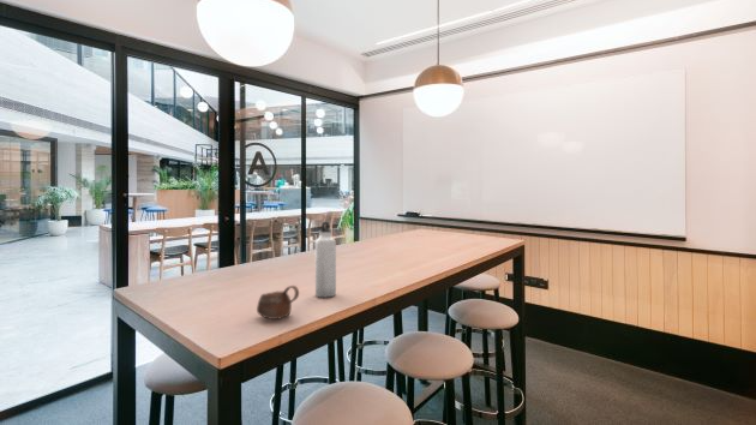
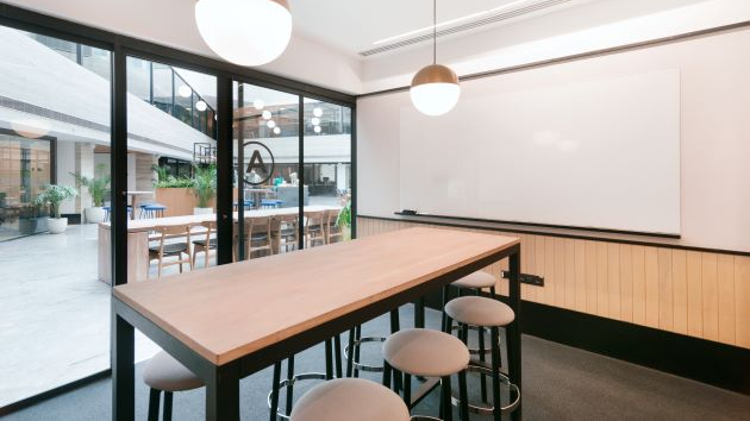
- water bottle (325, 258)
- cup (276, 301)
